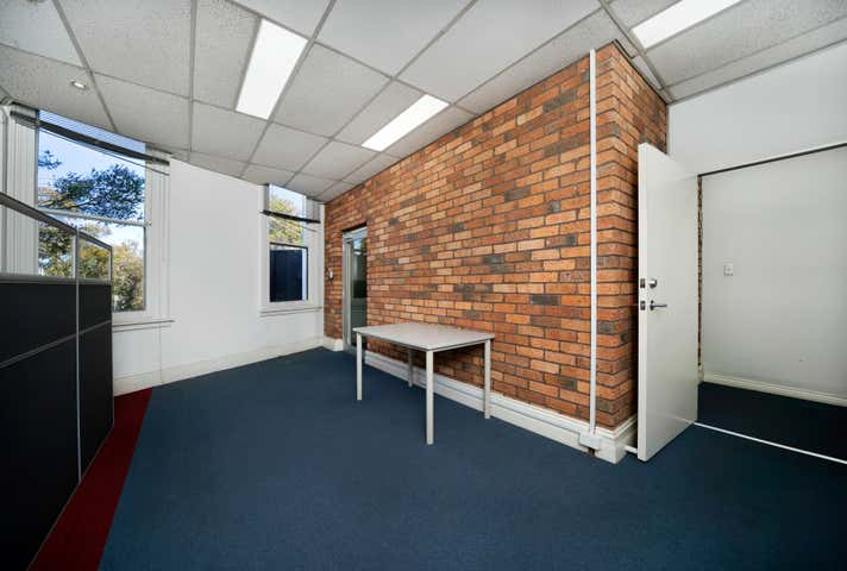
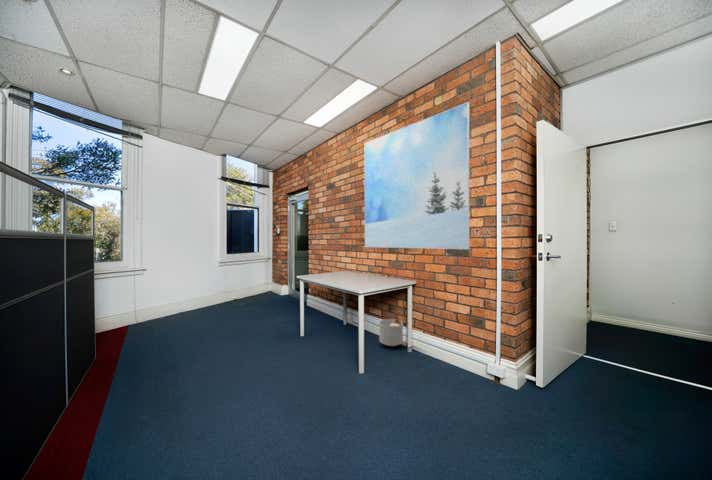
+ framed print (408, 187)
+ planter (391, 333)
